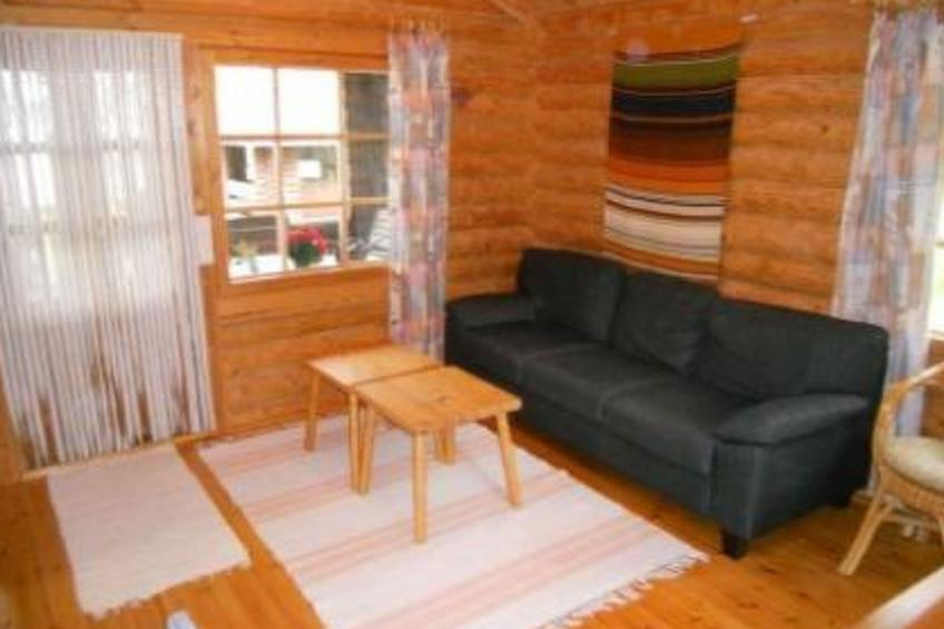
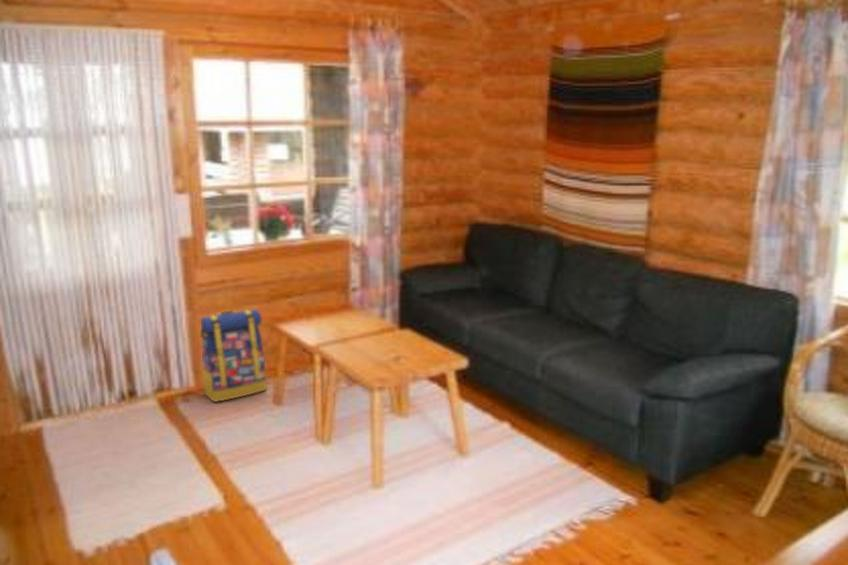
+ backpack (232, 352)
